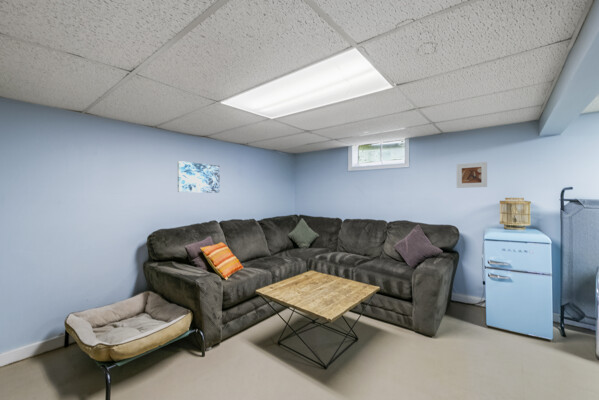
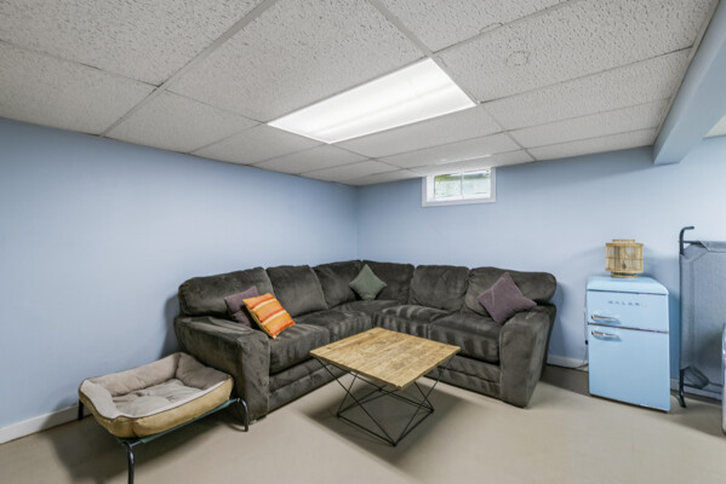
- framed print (471, 175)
- wall art (199, 178)
